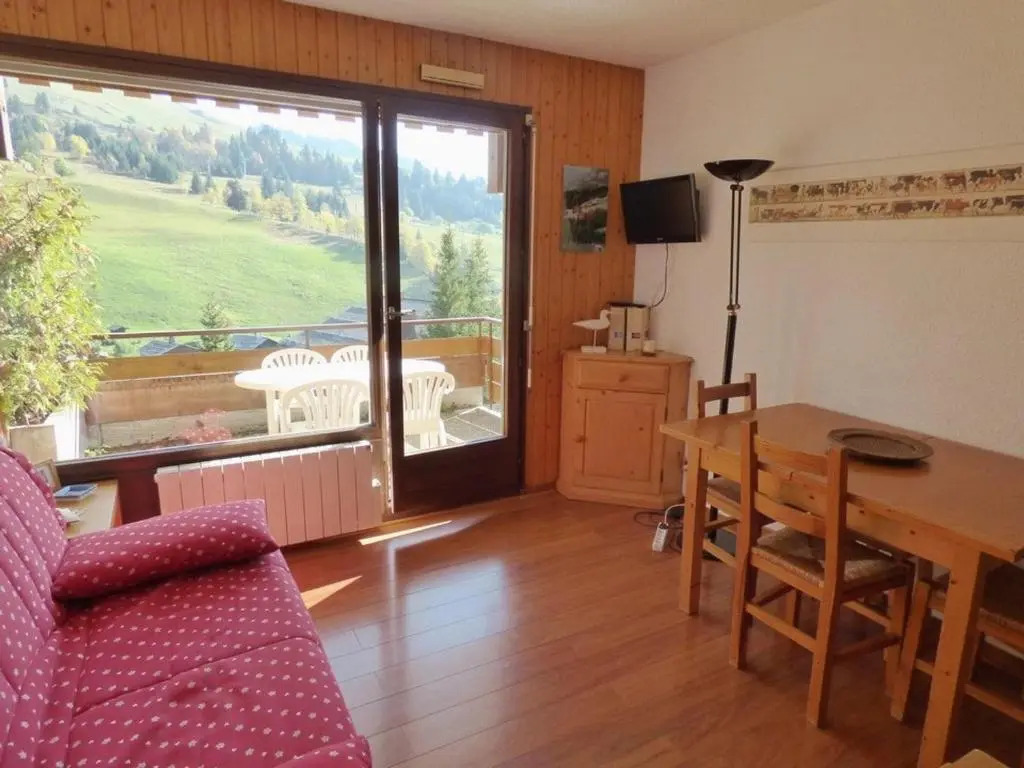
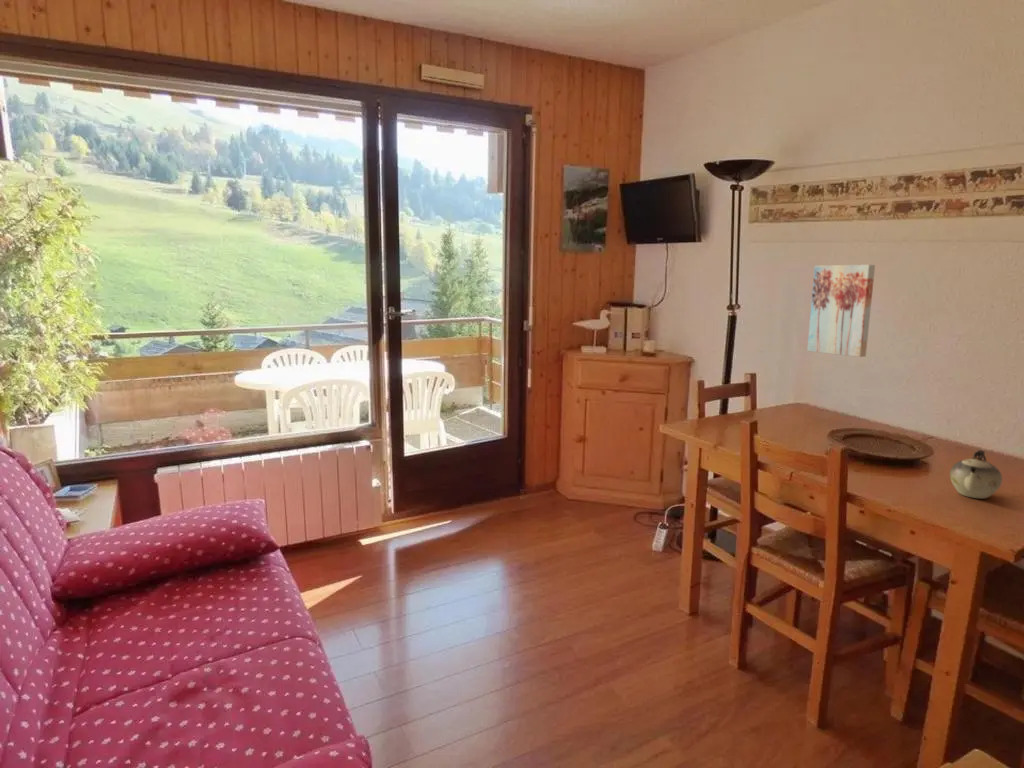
+ teapot (975, 473)
+ wall art (839, 310)
